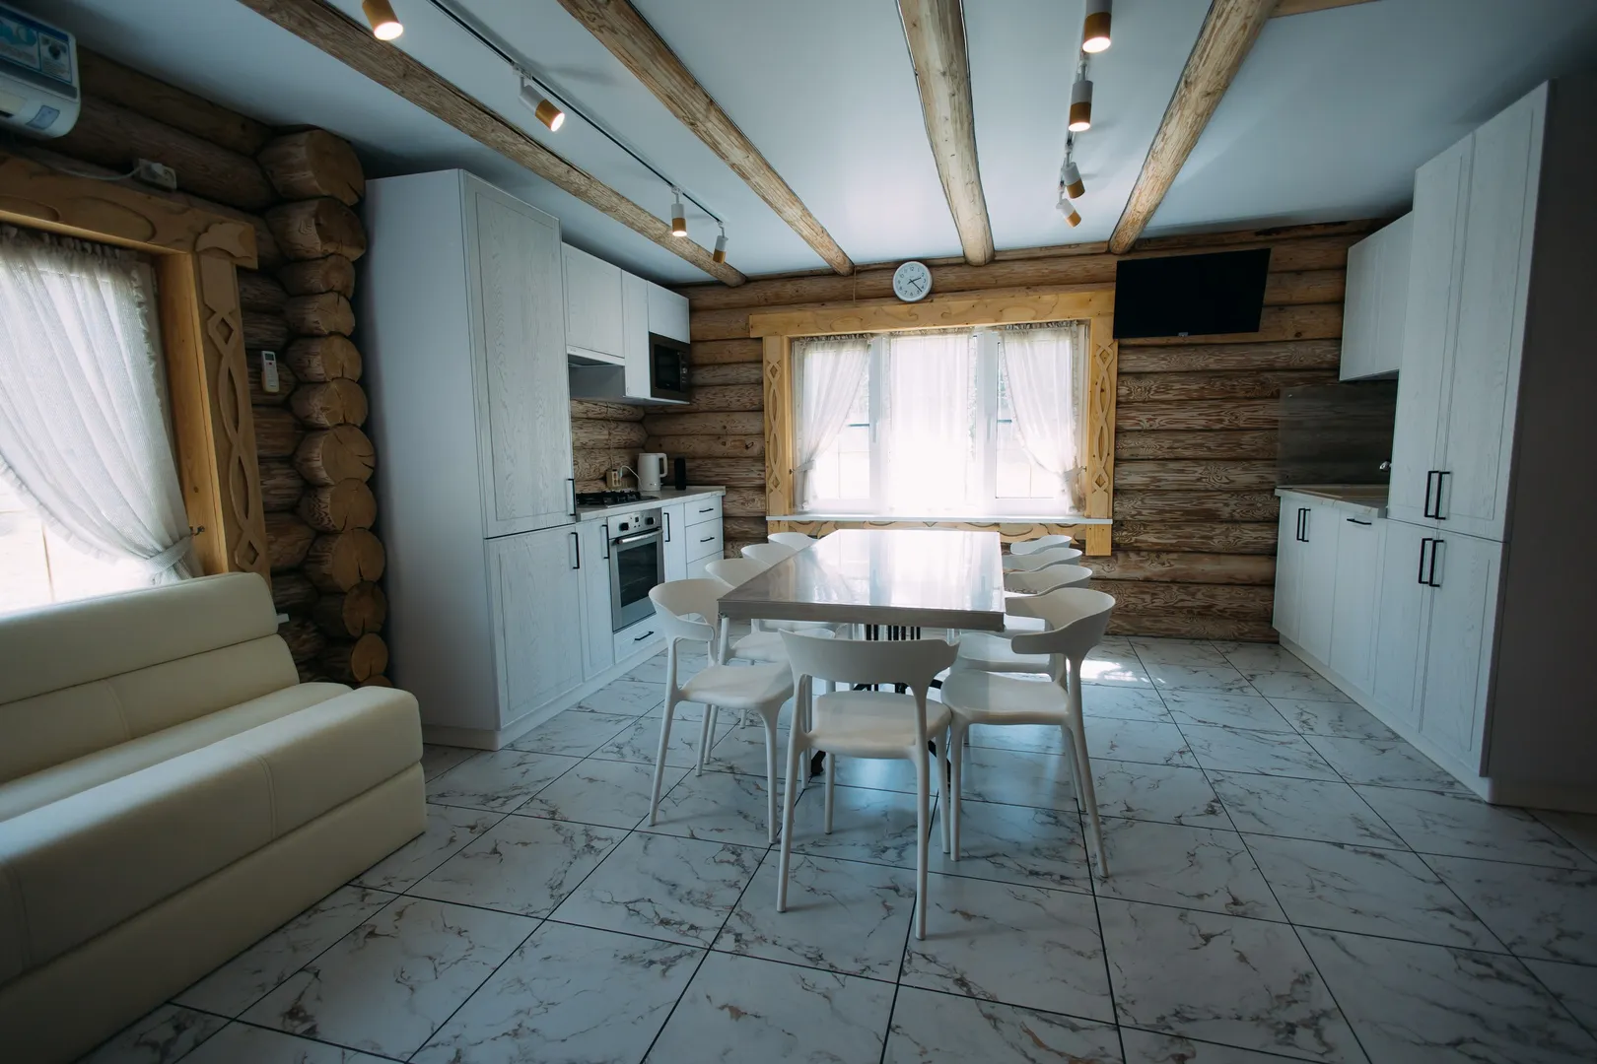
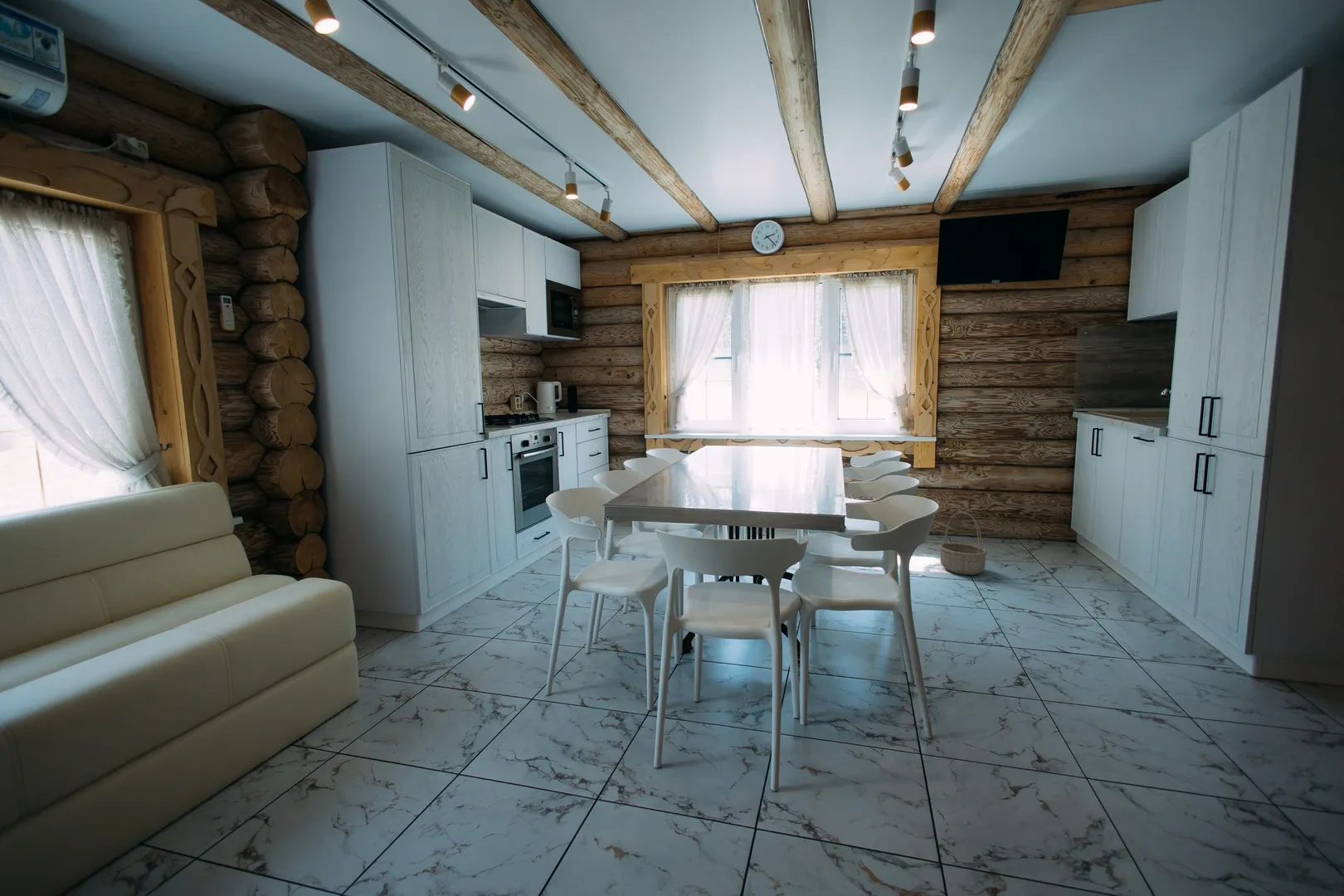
+ basket (962, 543)
